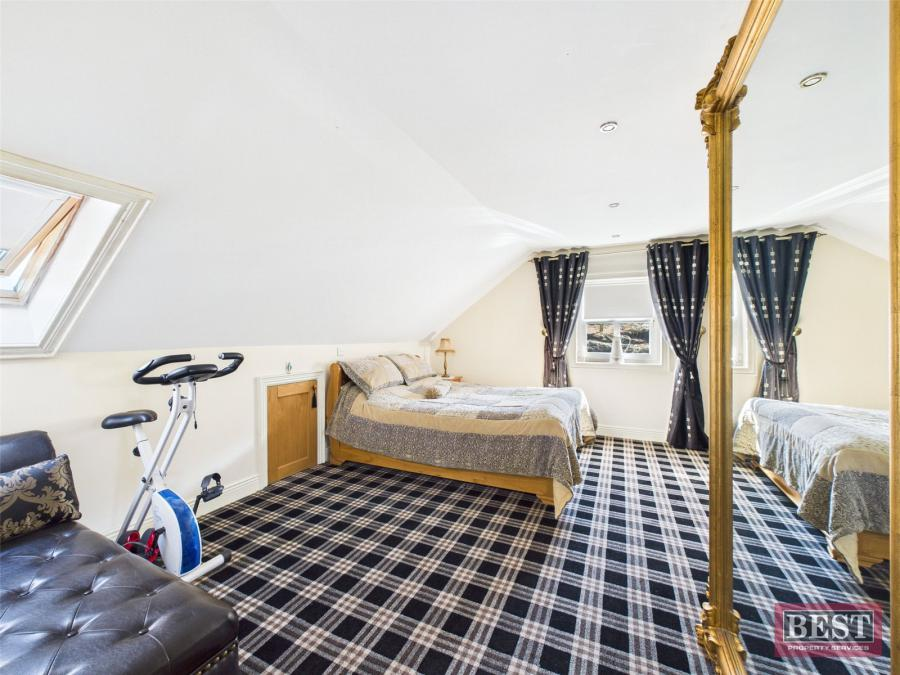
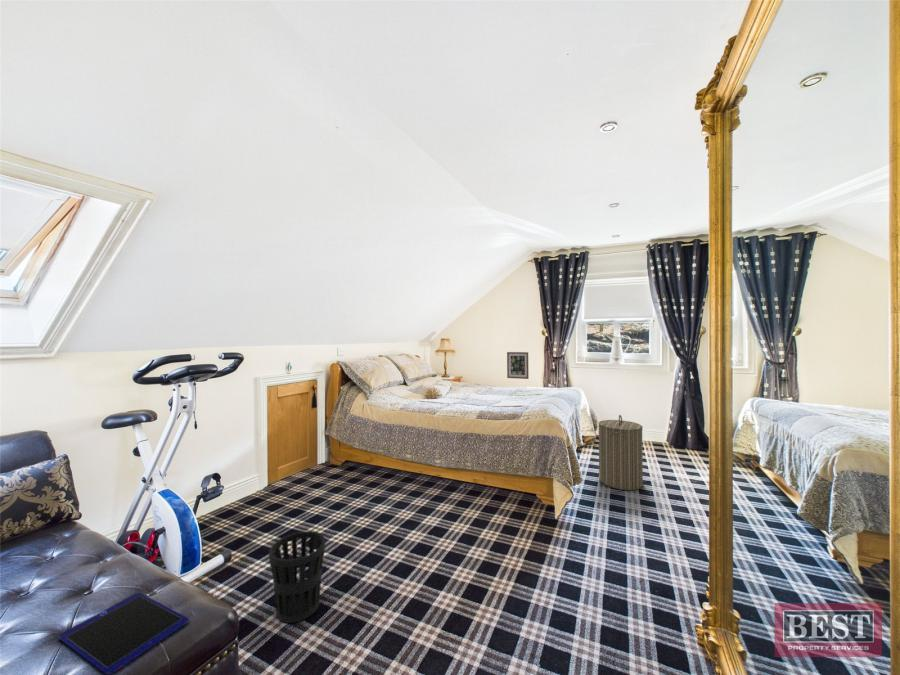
+ laundry hamper (620, 448)
+ tablet (125, 628)
+ wastebasket (299, 575)
+ wall art (517, 365)
